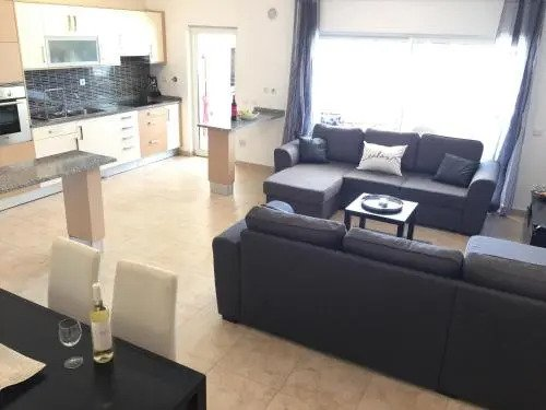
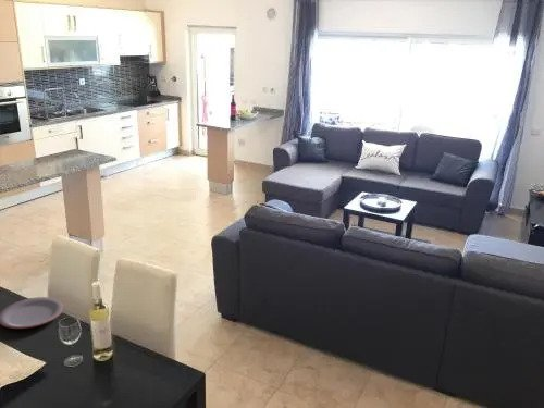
+ plate (32, 313)
